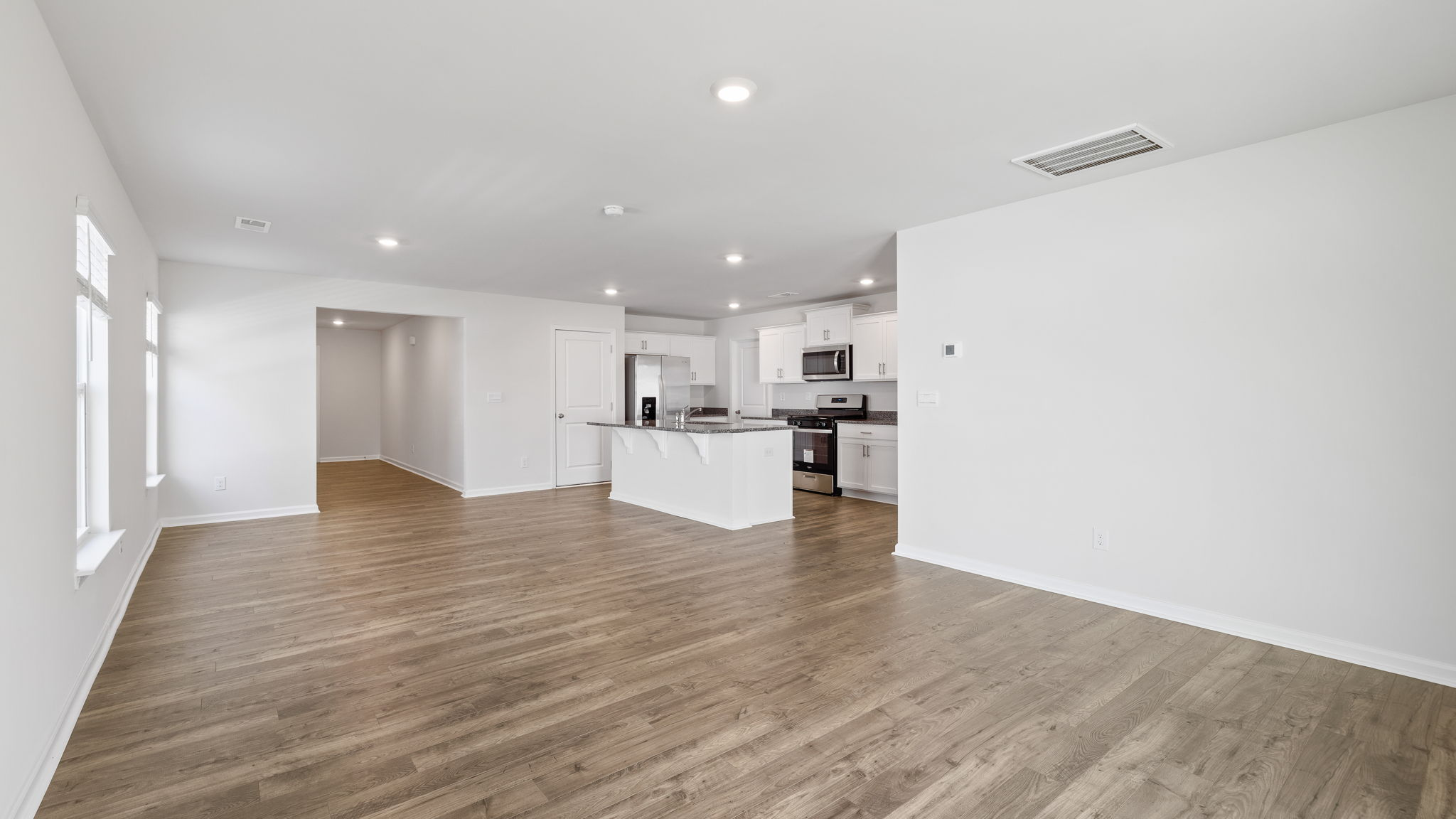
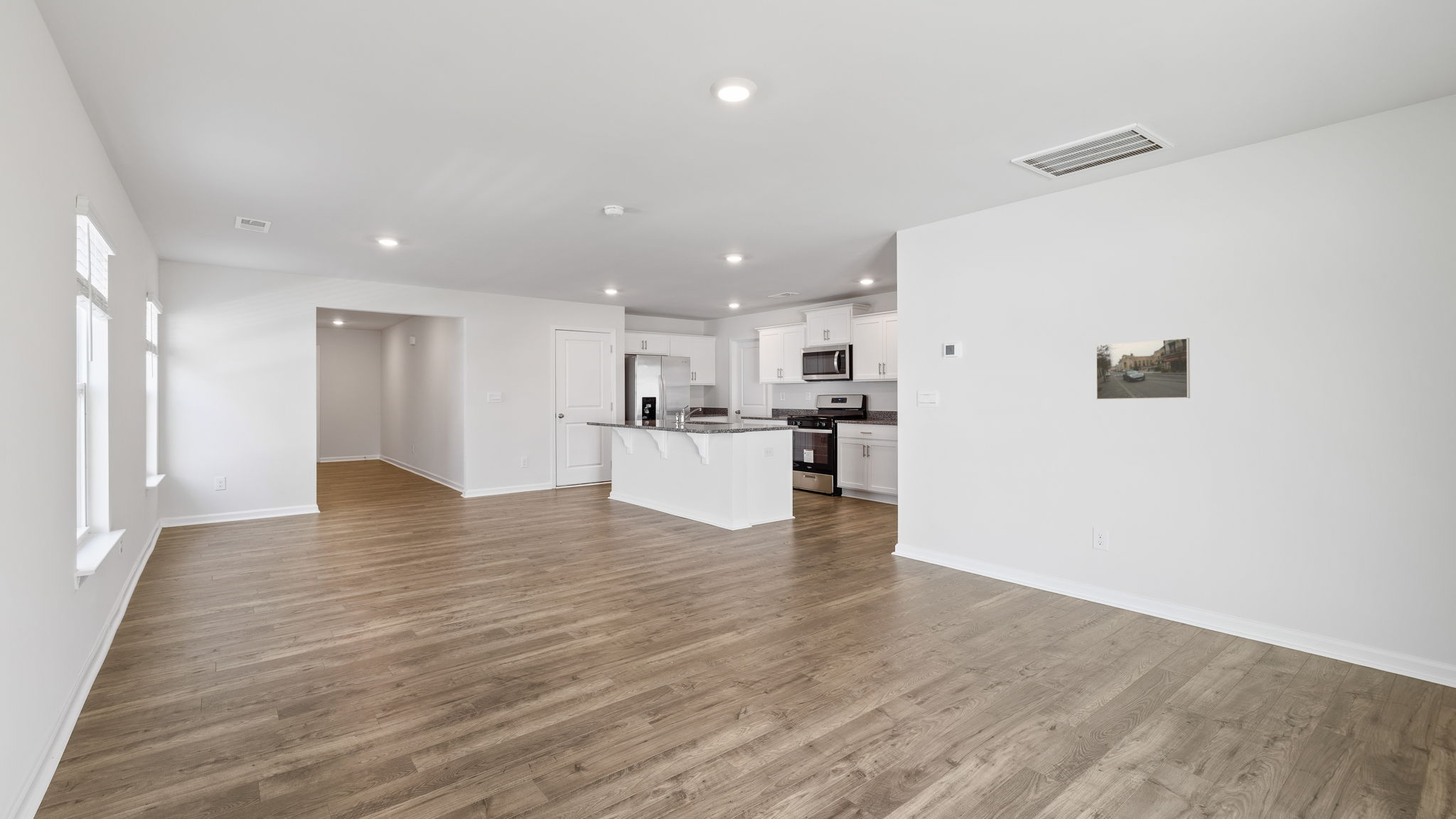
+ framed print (1140, 370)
